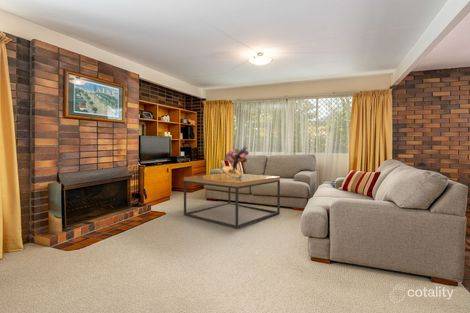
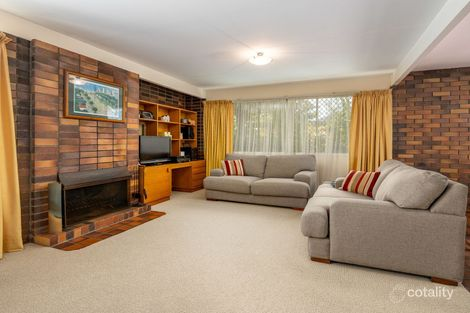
- coffee table (230, 195)
- bouquet (234, 162)
